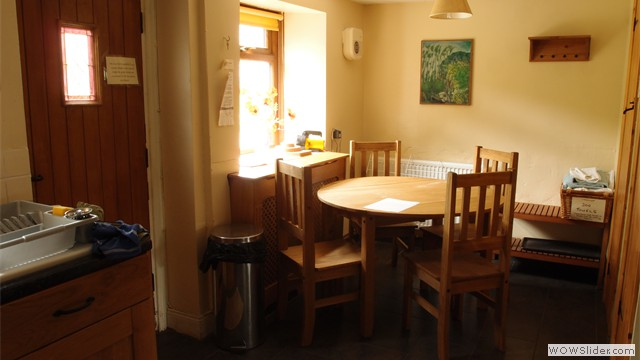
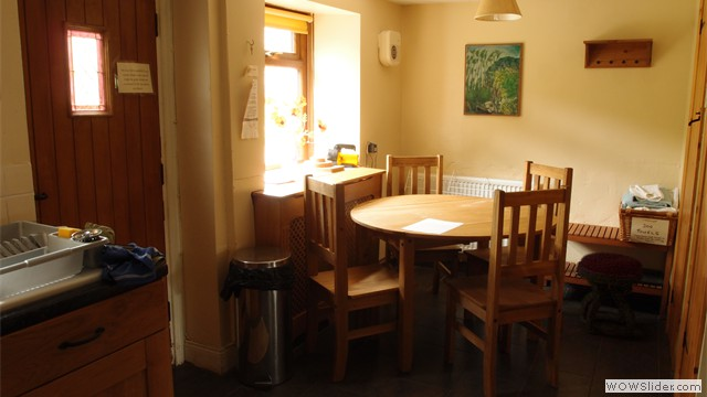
+ stool (608, 291)
